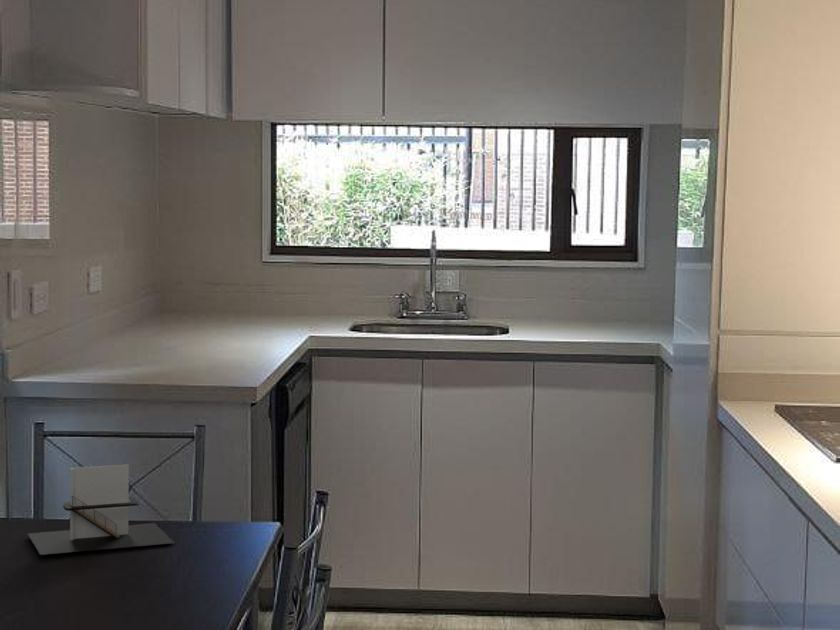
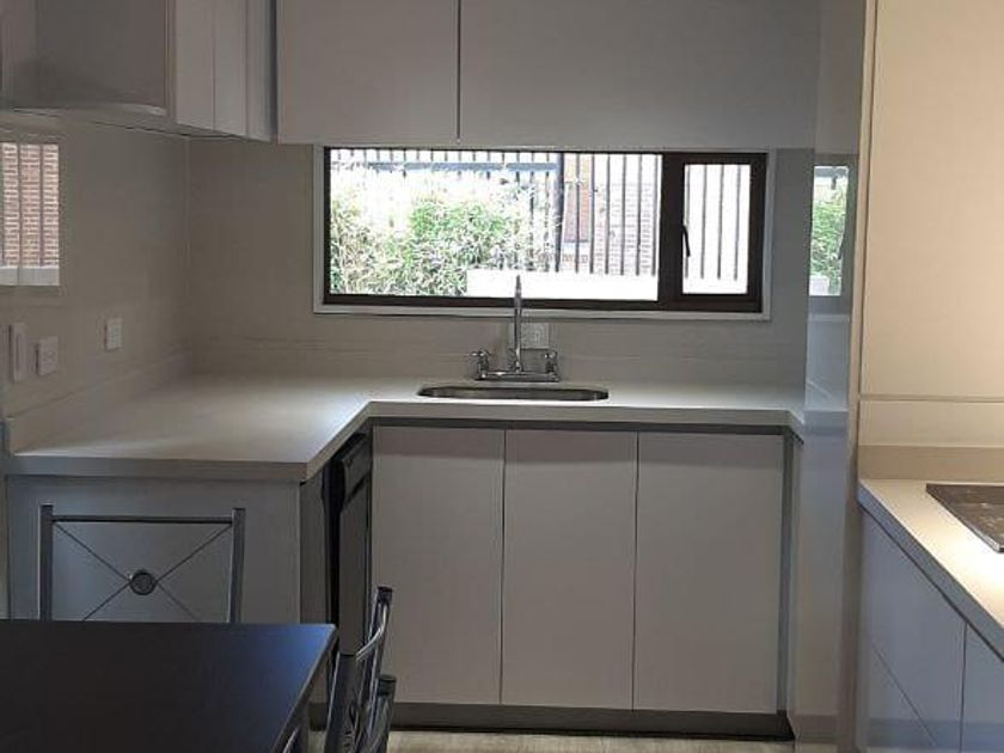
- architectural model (100, 503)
